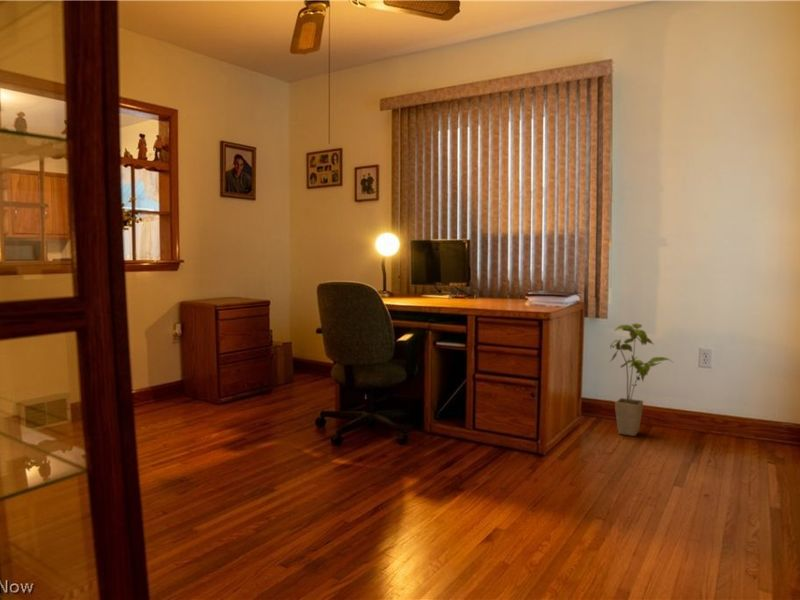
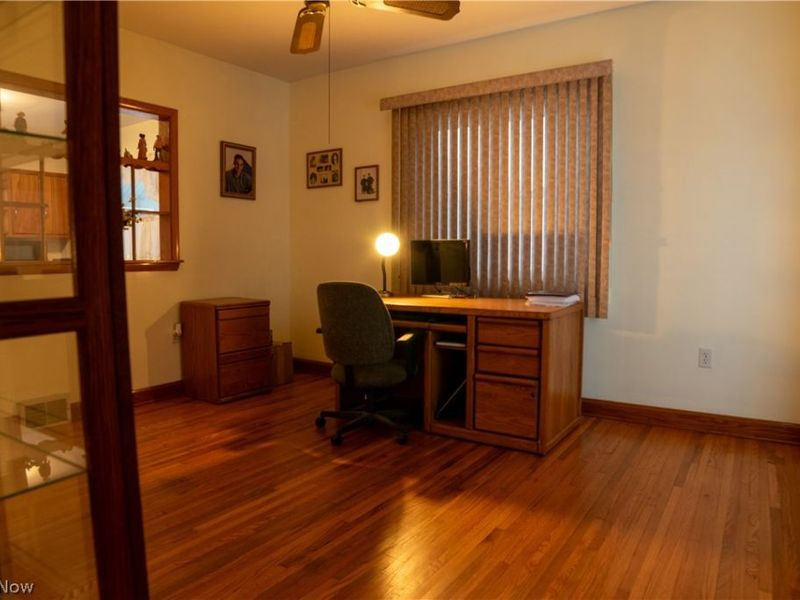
- house plant (637, 379)
